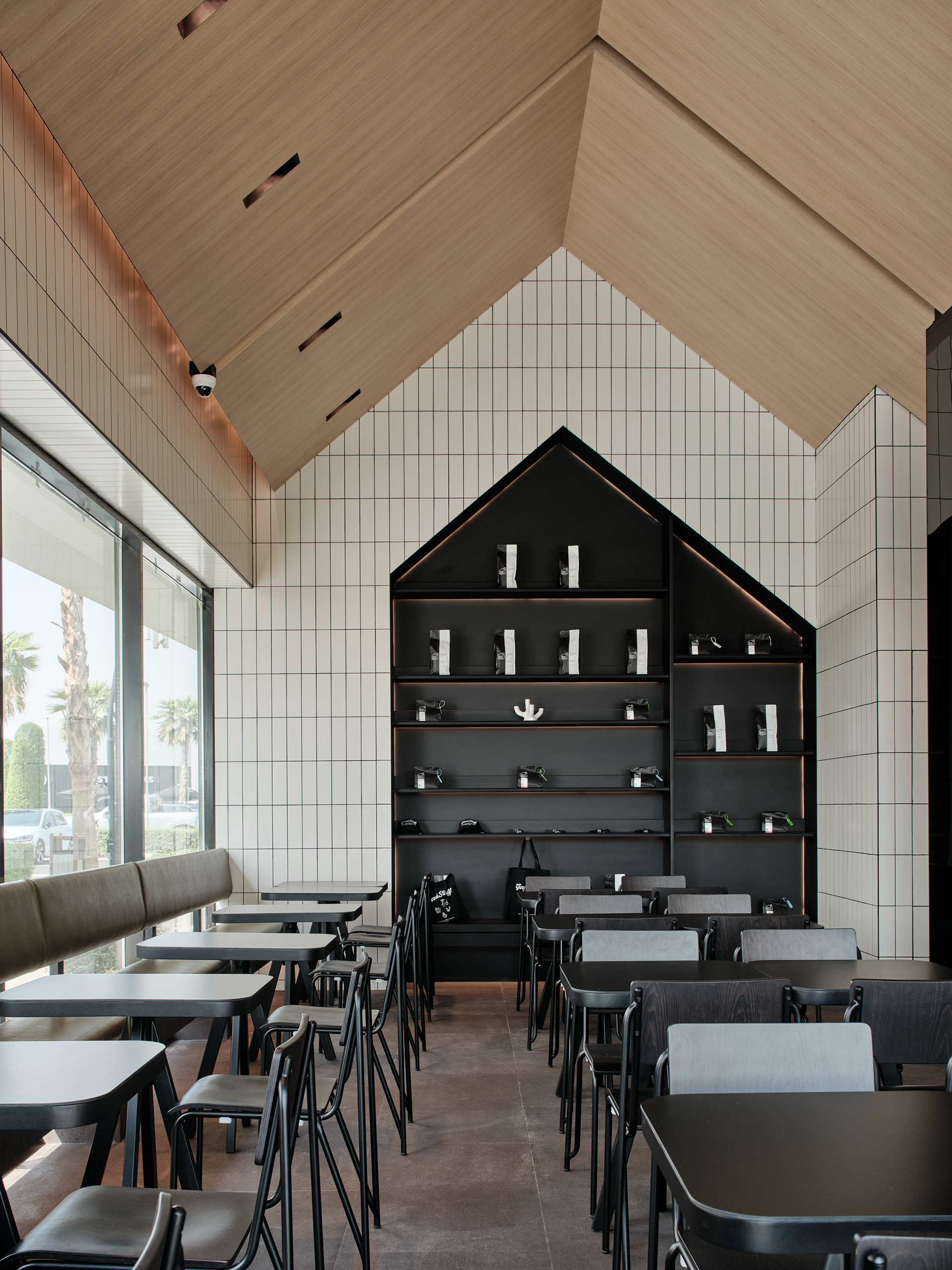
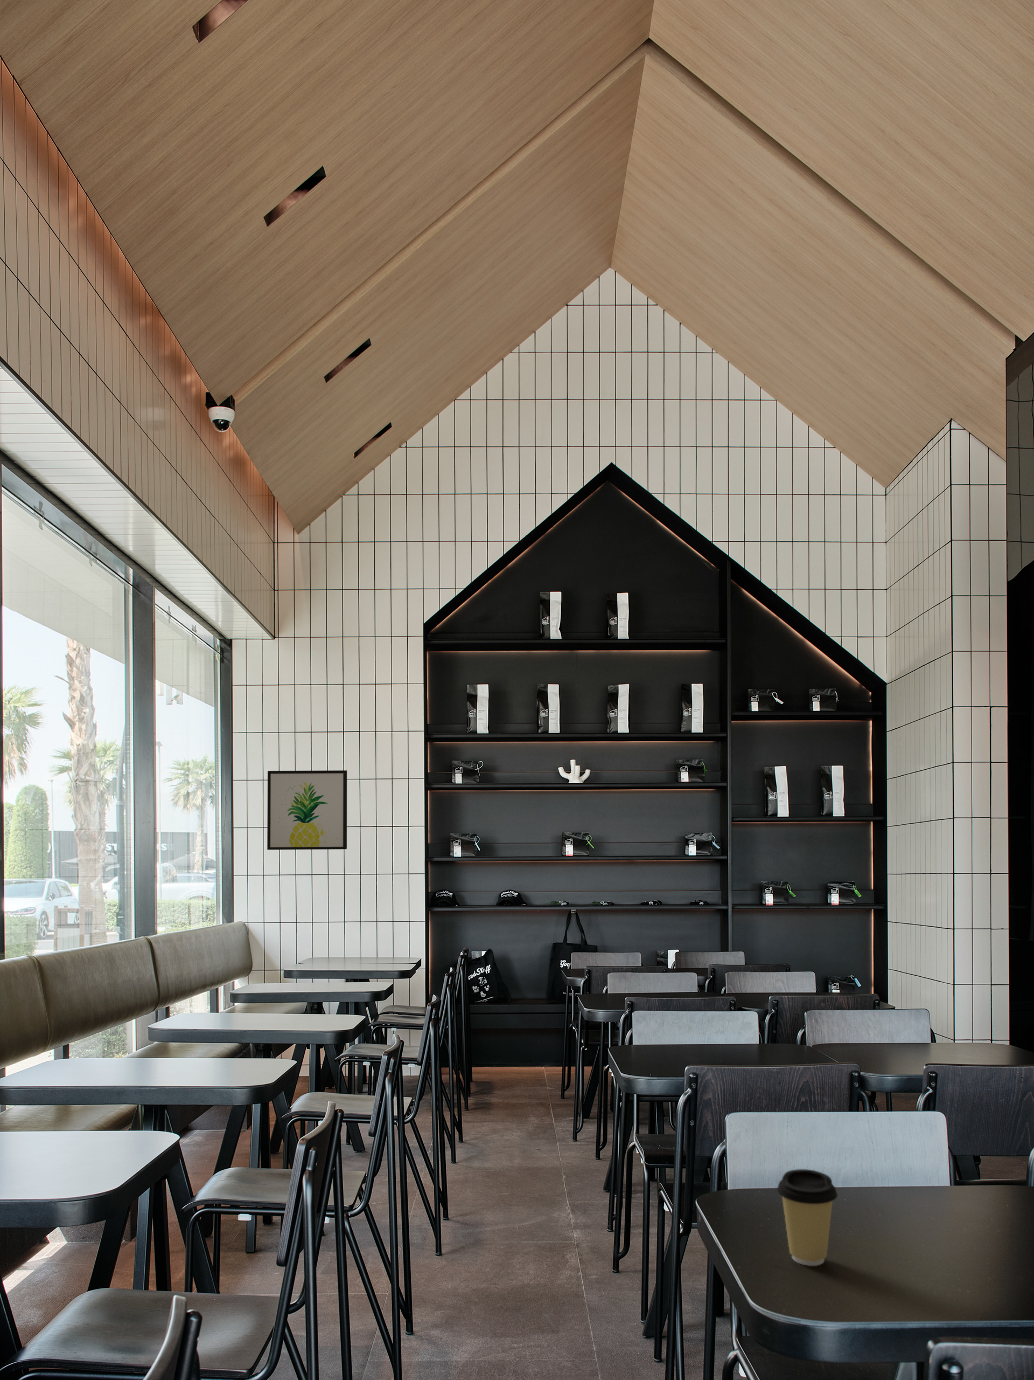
+ wall art (307, 810)
+ coffee cup (807, 1218)
